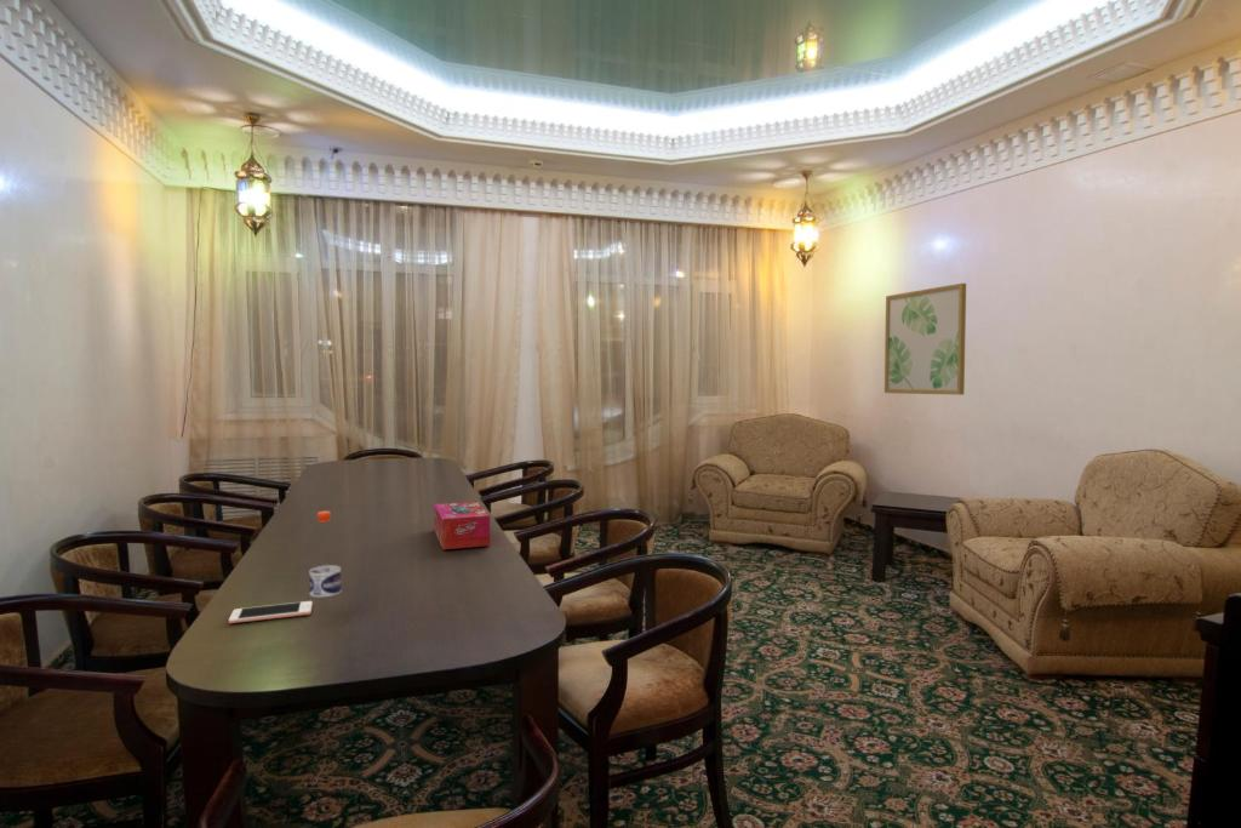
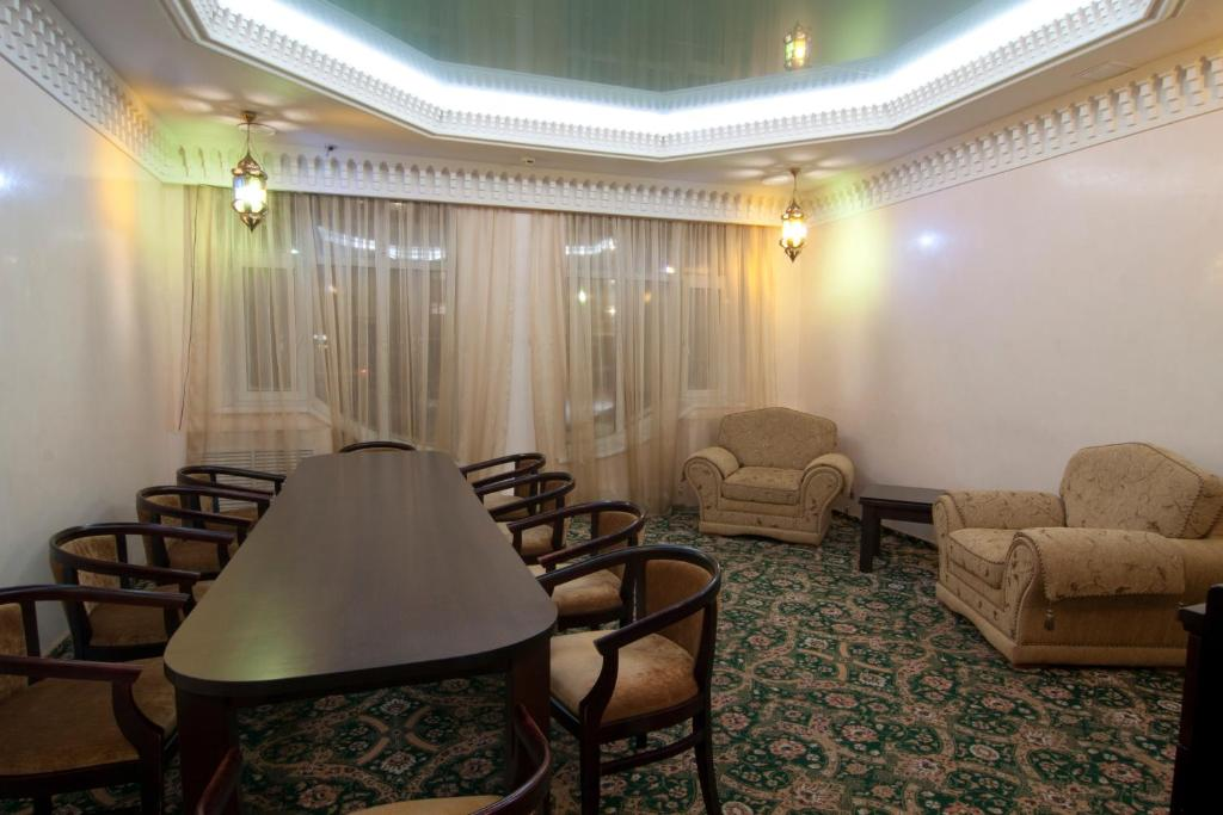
- cell phone (271, 611)
- wall art (922, 342)
- water bottle (325, 571)
- tissue box (461, 524)
